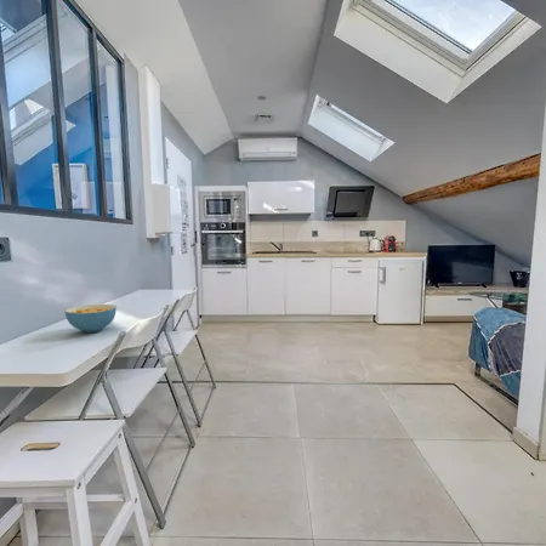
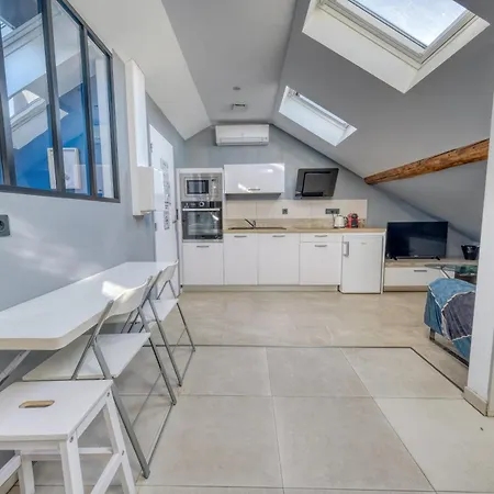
- cereal bowl (92, 319)
